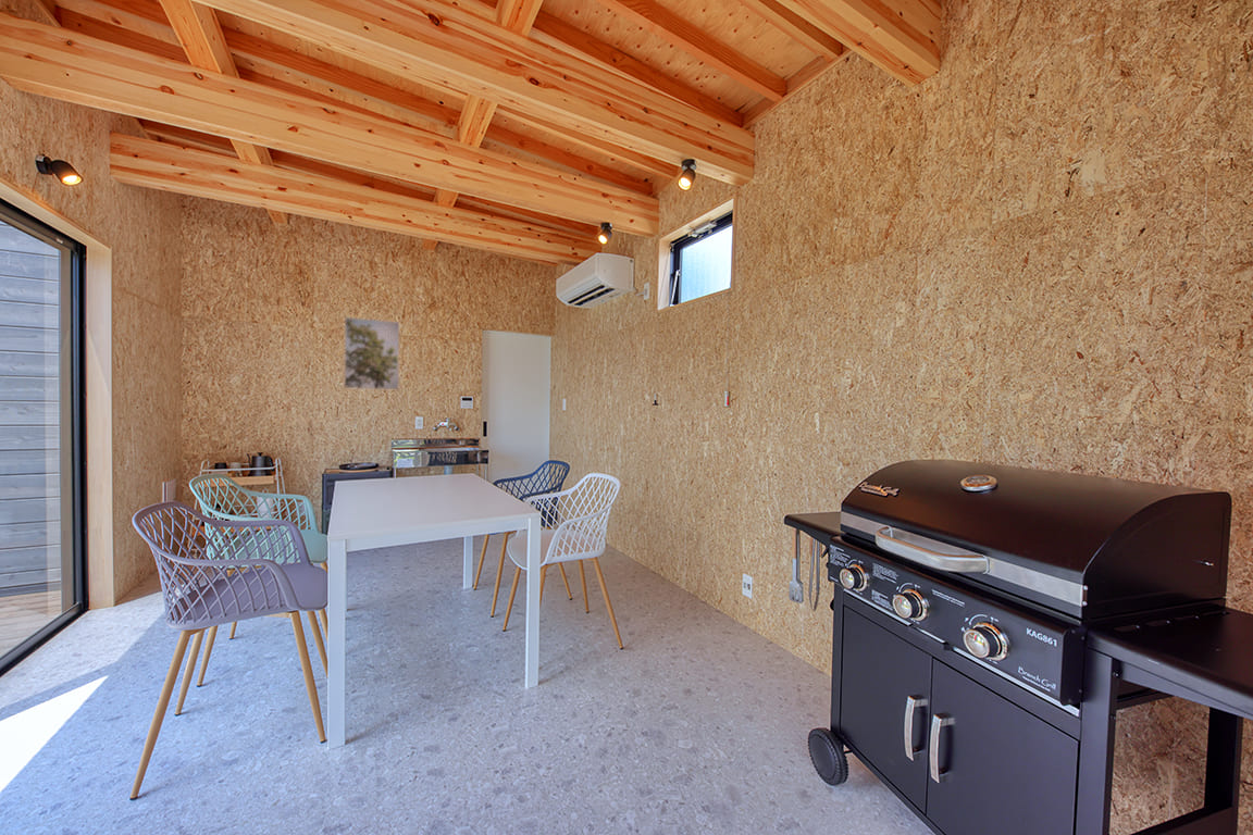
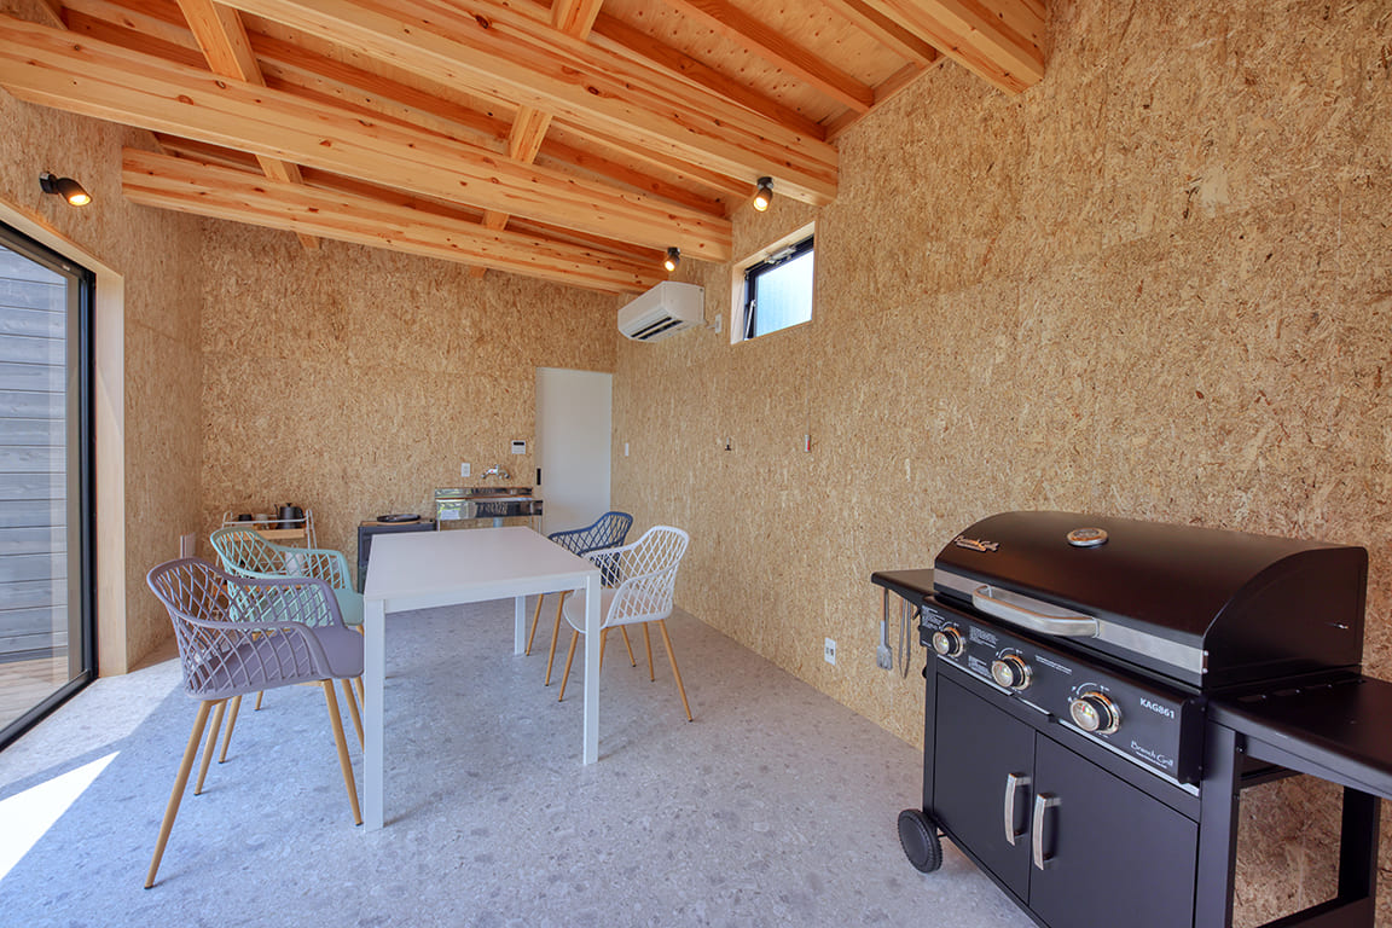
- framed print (372, 354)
